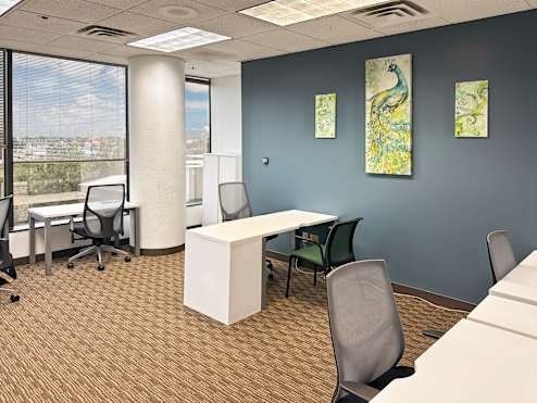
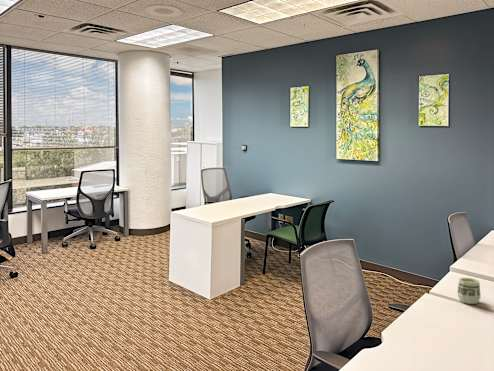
+ cup (468, 290)
